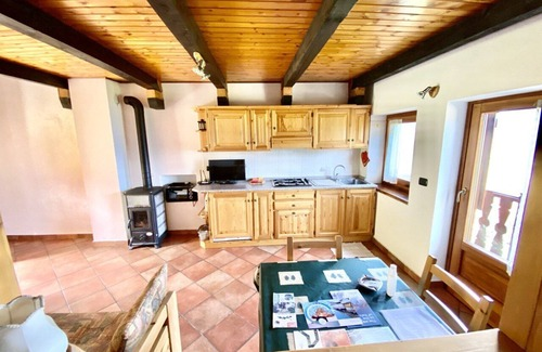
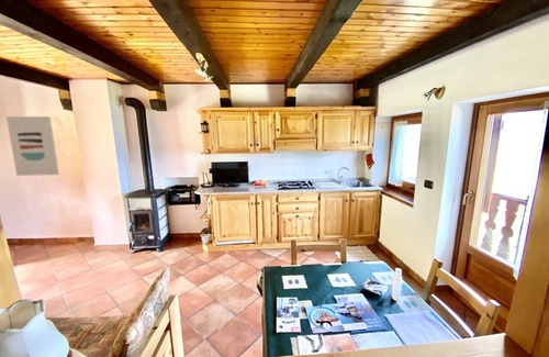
+ wall art (33, 146)
